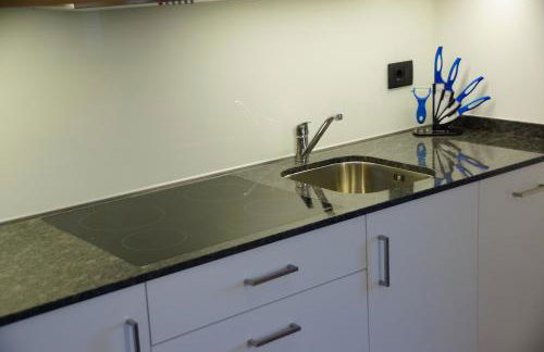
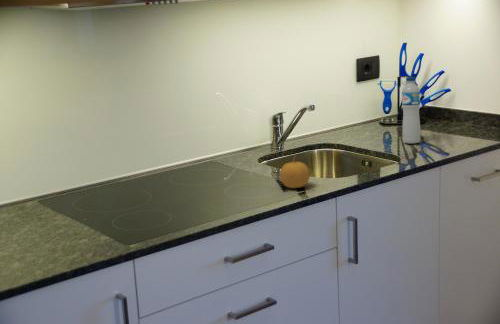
+ fruit (294, 171)
+ water bottle (411, 110)
